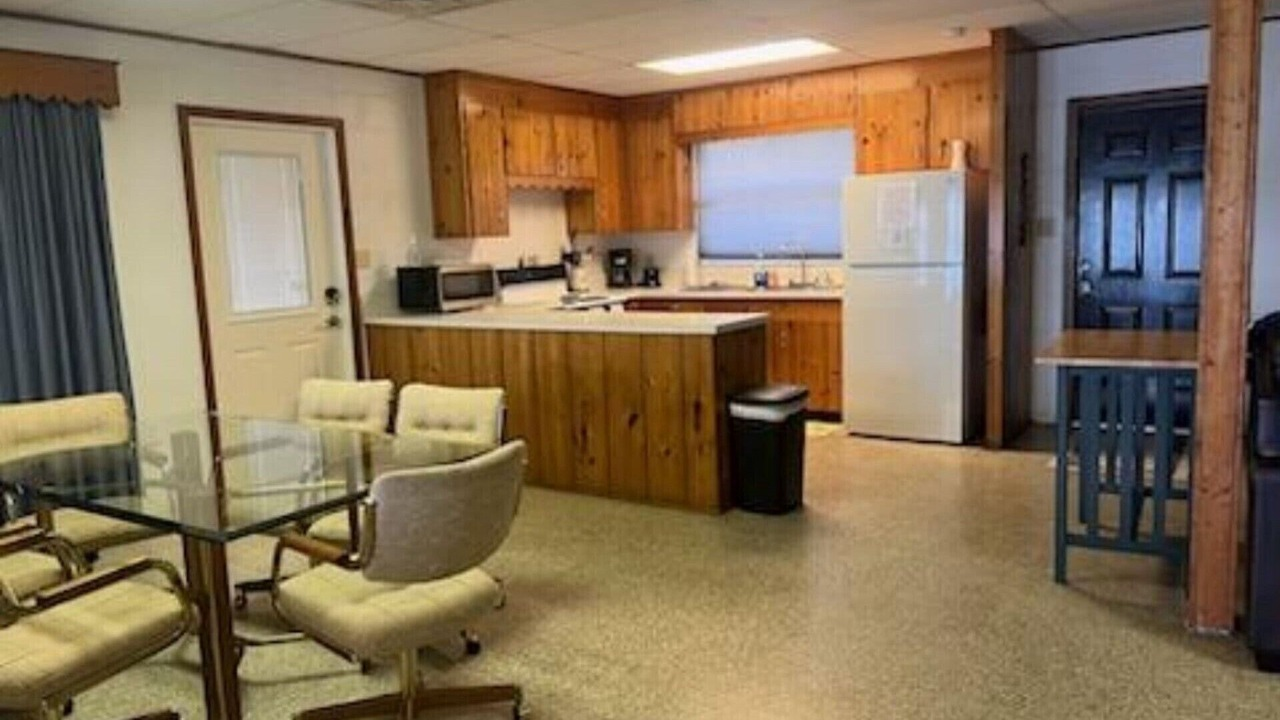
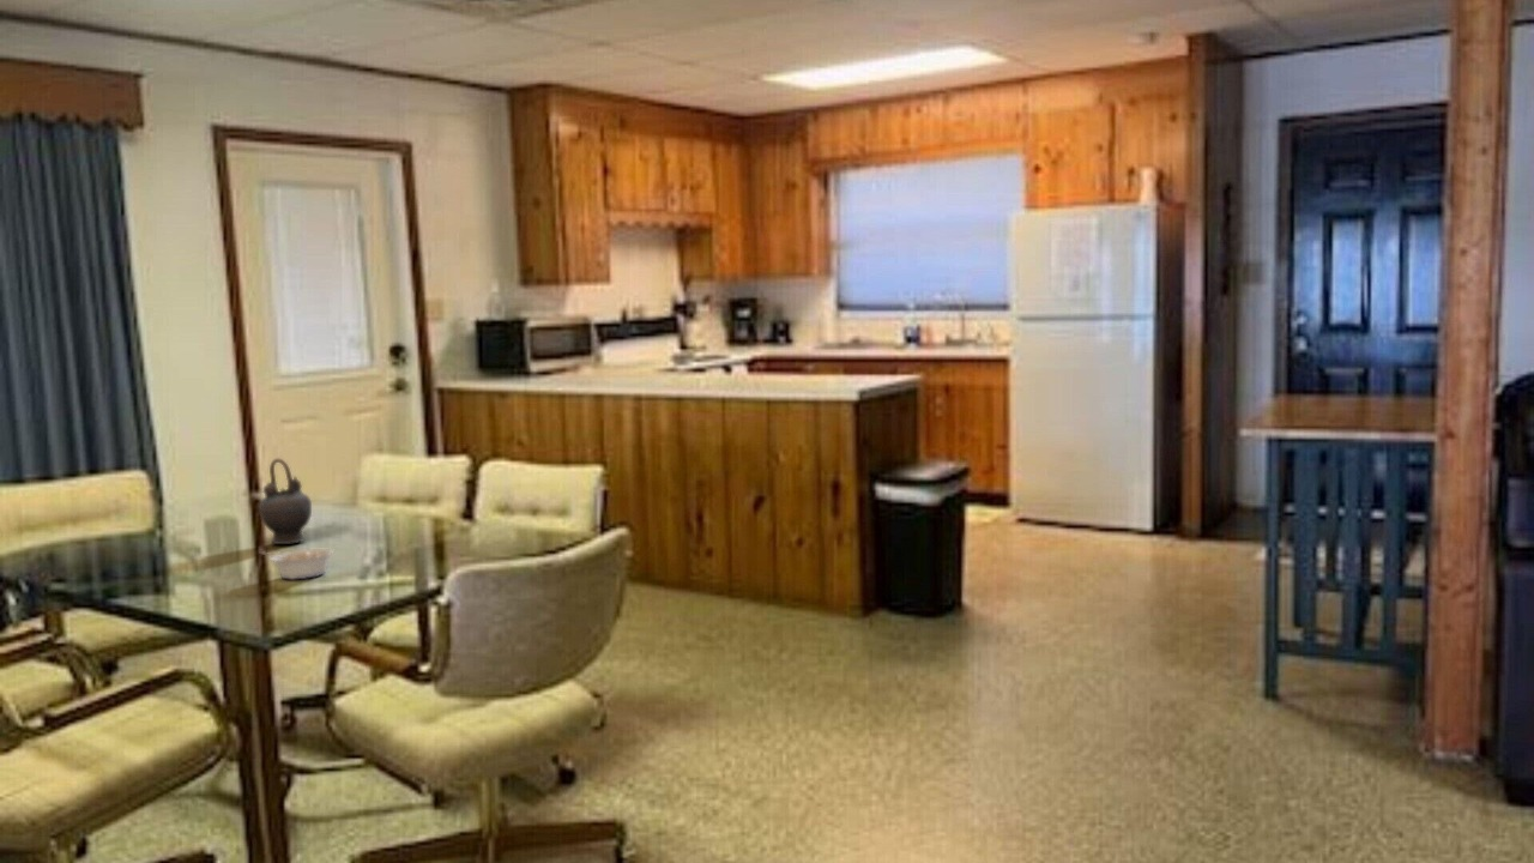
+ teapot (282, 500)
+ legume (300, 562)
